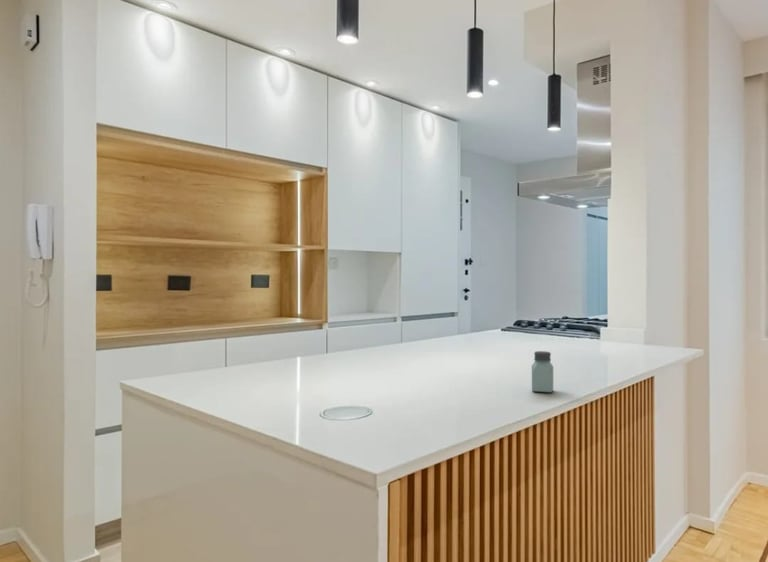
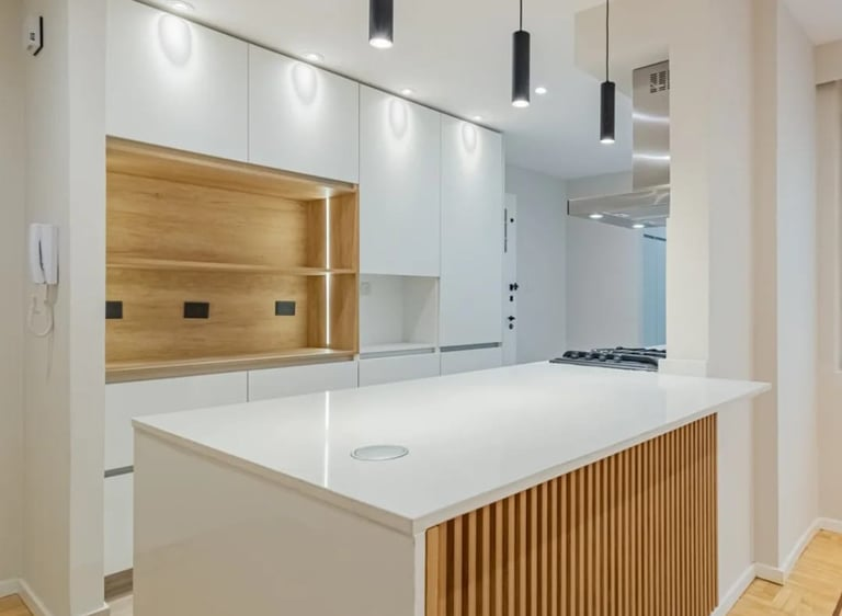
- saltshaker (542, 371)
